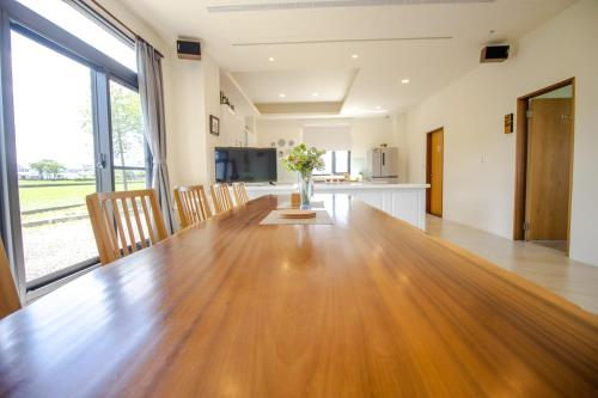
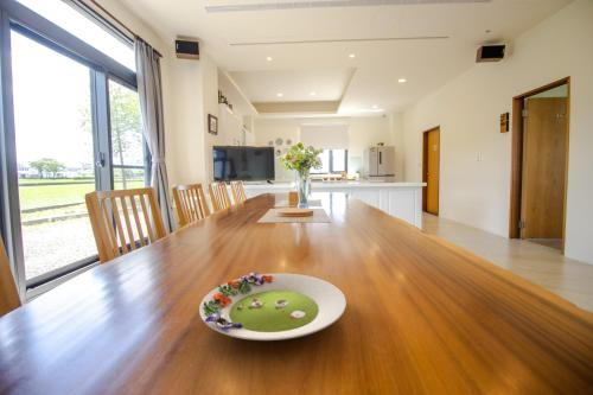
+ salad plate (274, 301)
